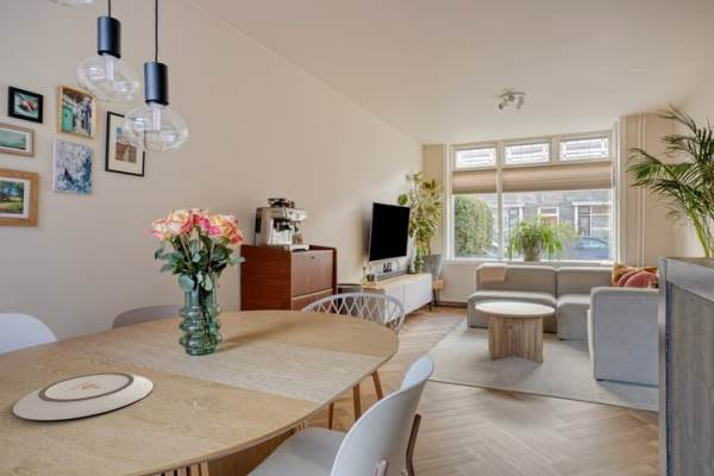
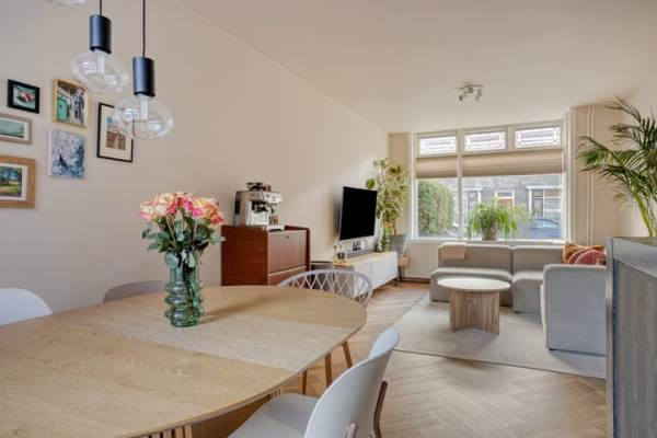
- plate (88, 389)
